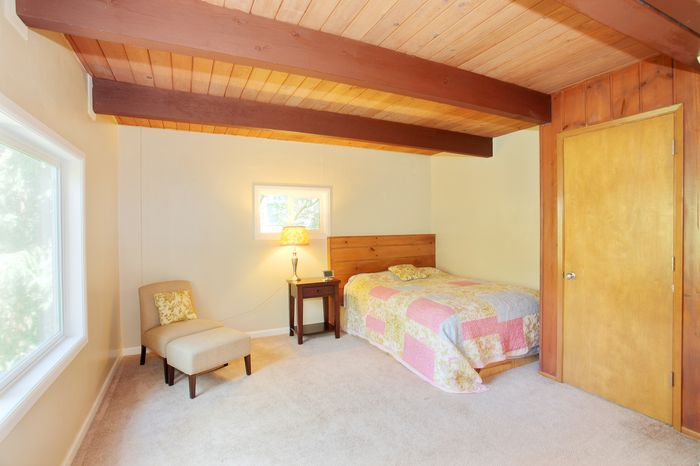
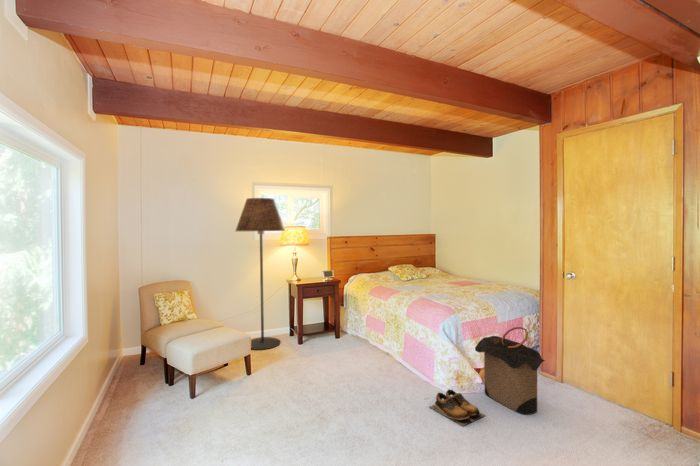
+ shoes (456, 403)
+ laundry hamper (507, 363)
+ floor lamp (261, 271)
